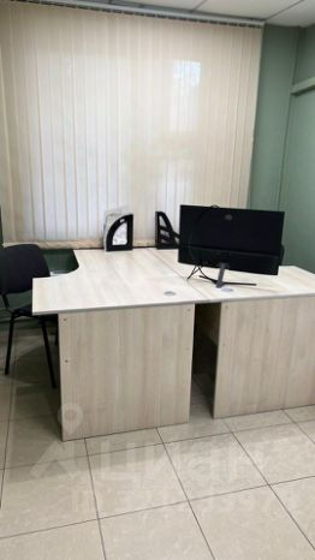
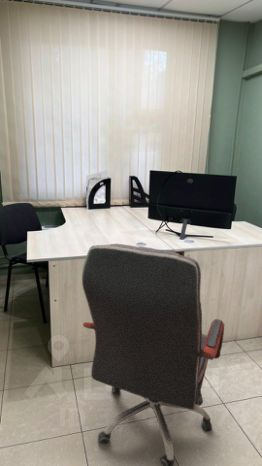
+ office chair (155, 335)
